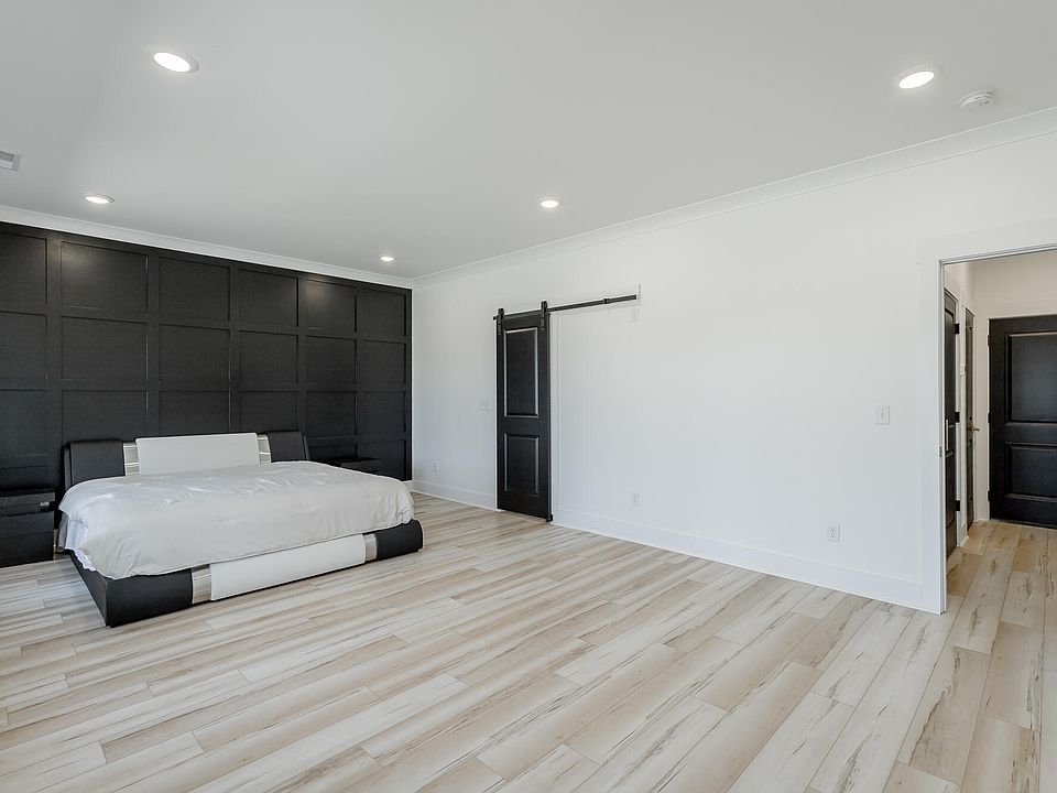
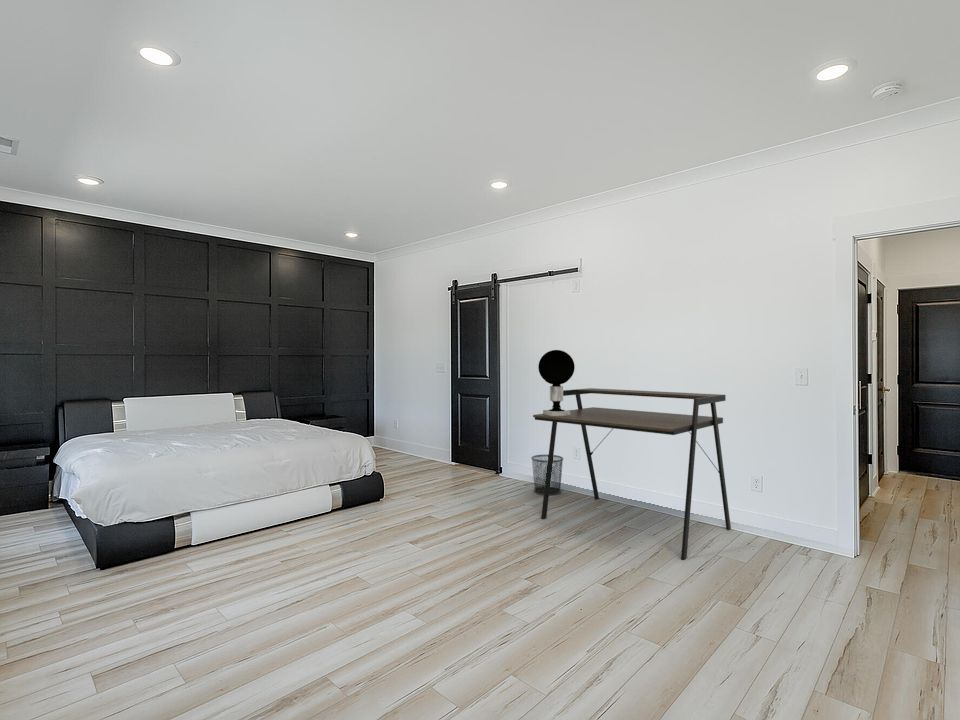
+ desk (632, 430)
+ waste bin (545, 474)
+ table lamp (556, 382)
